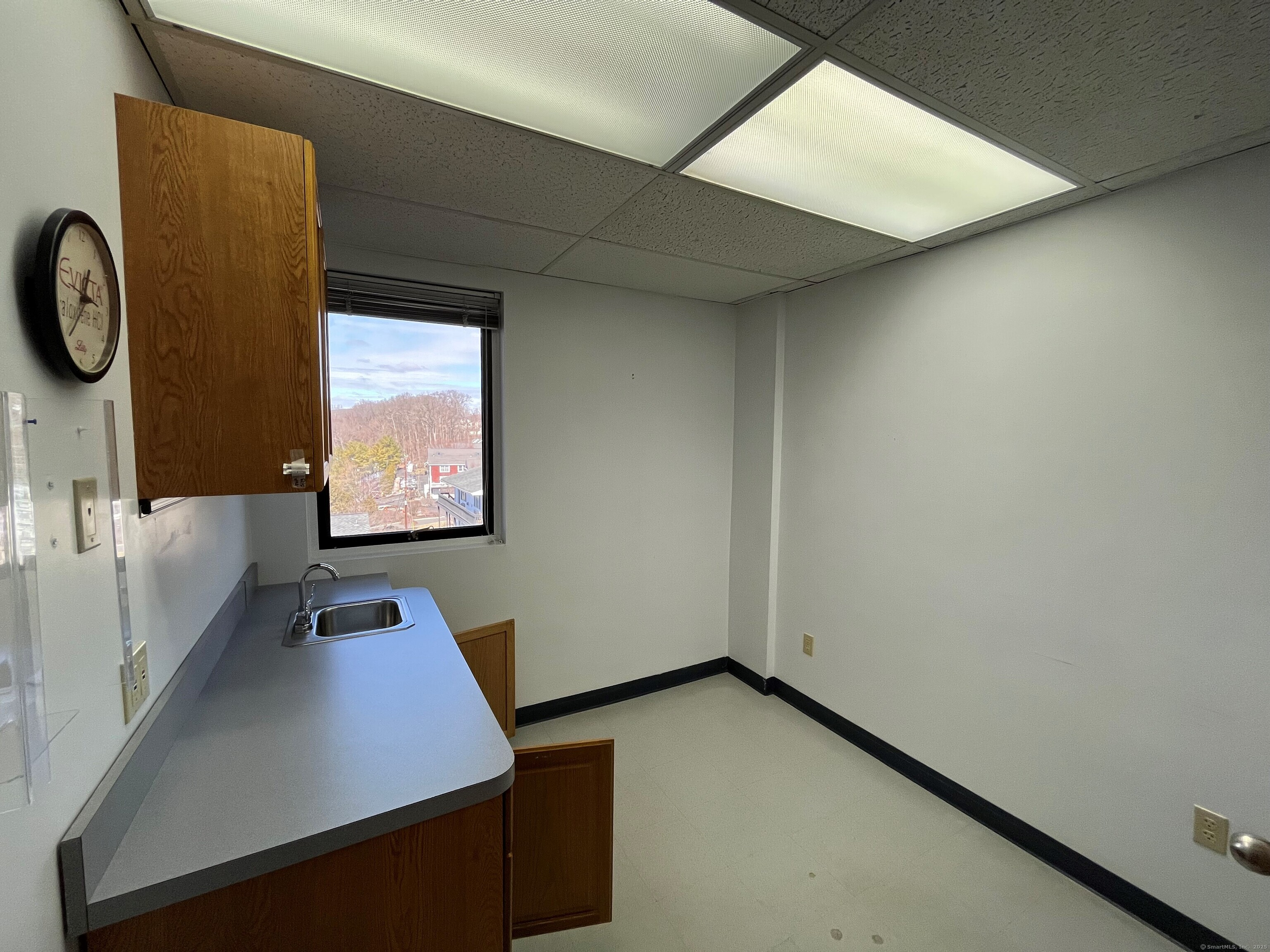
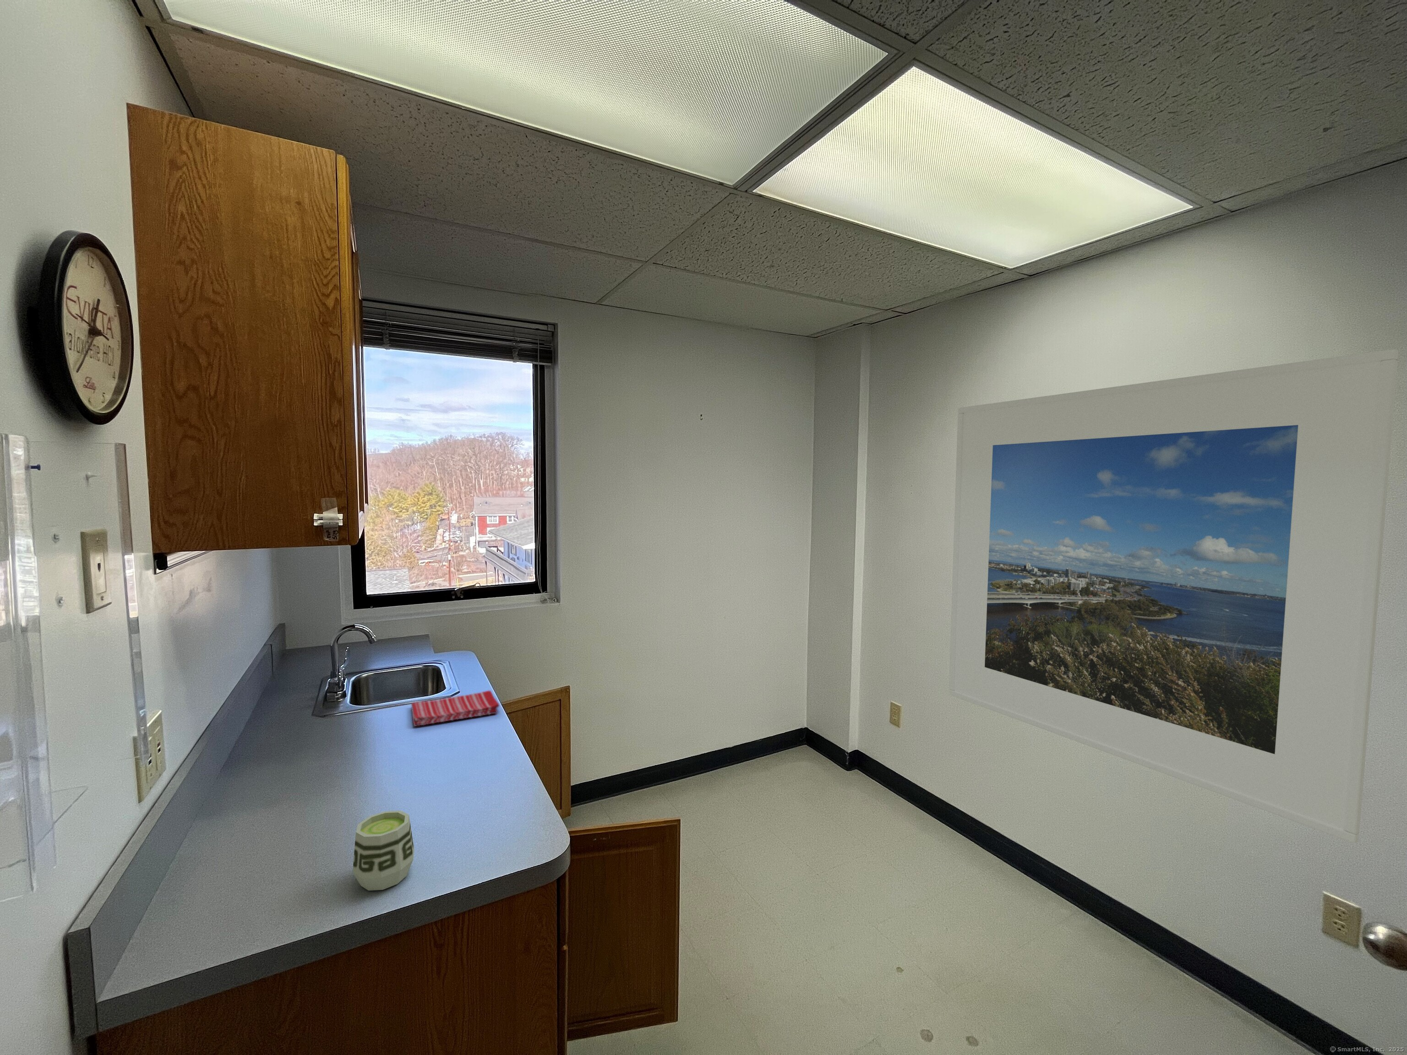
+ cup (383, 850)
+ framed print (1109, 572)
+ dish towel (455, 706)
